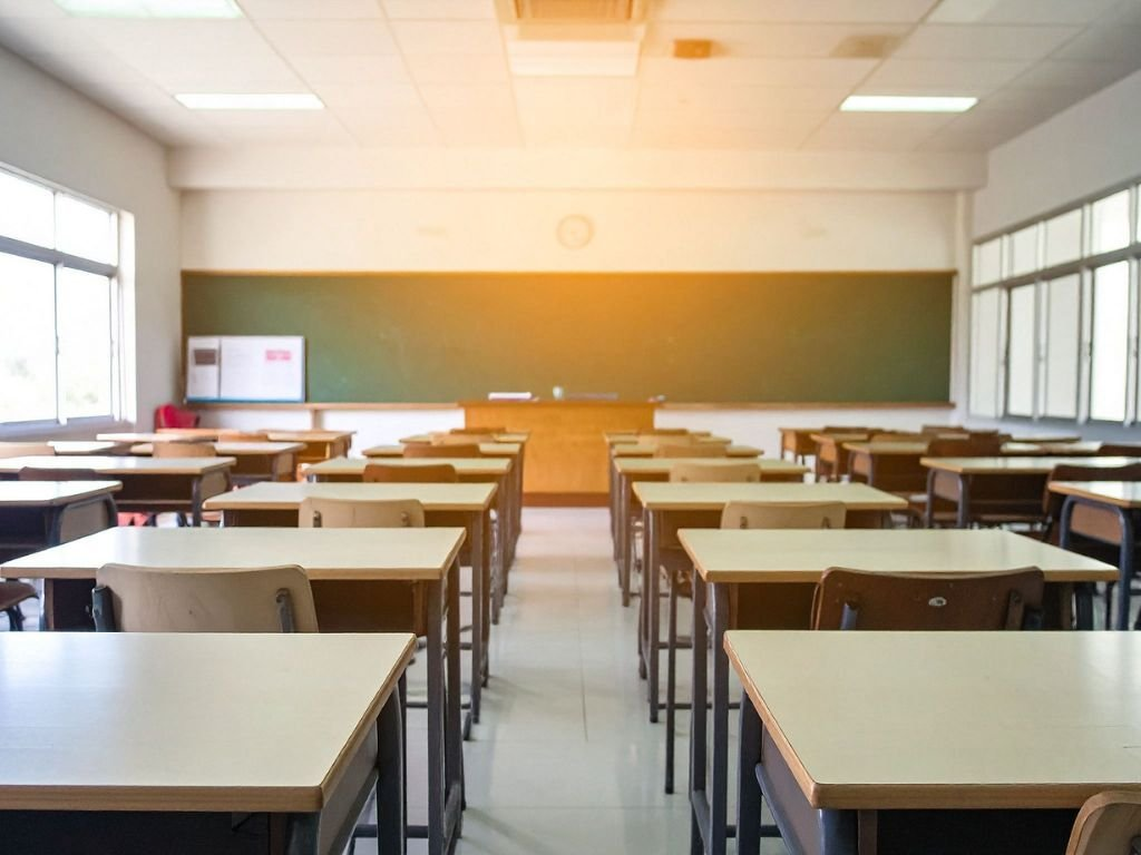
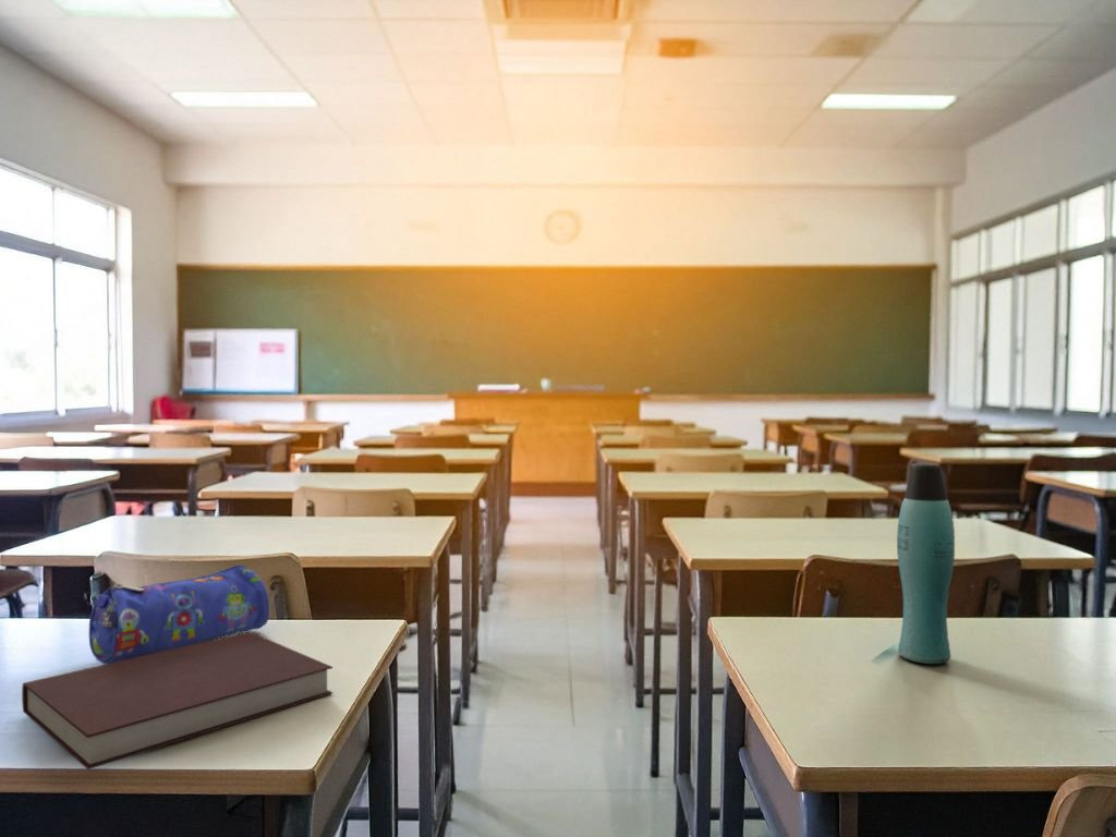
+ bottle (924, 560)
+ pencil case (182, 609)
+ notebook (182, 688)
